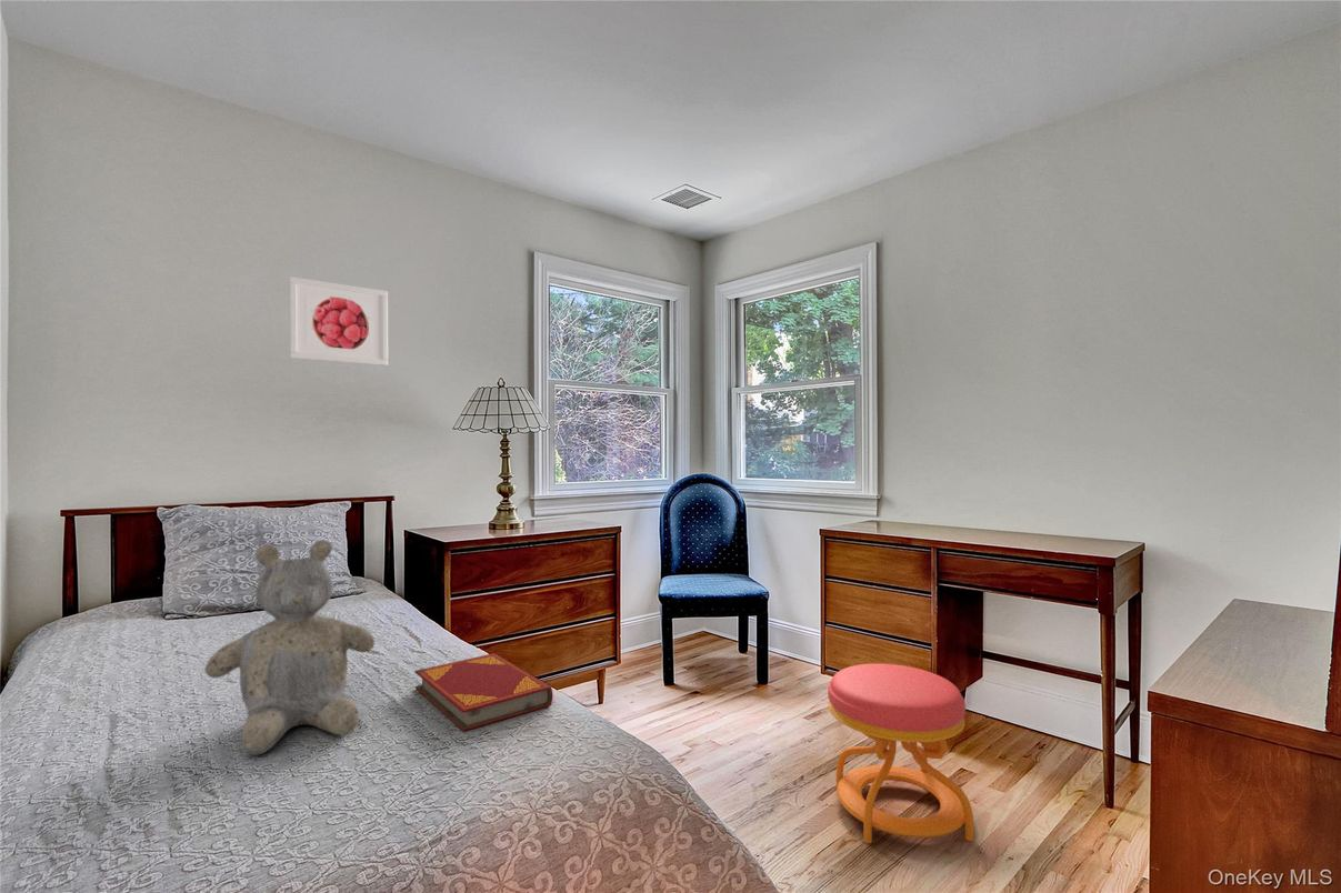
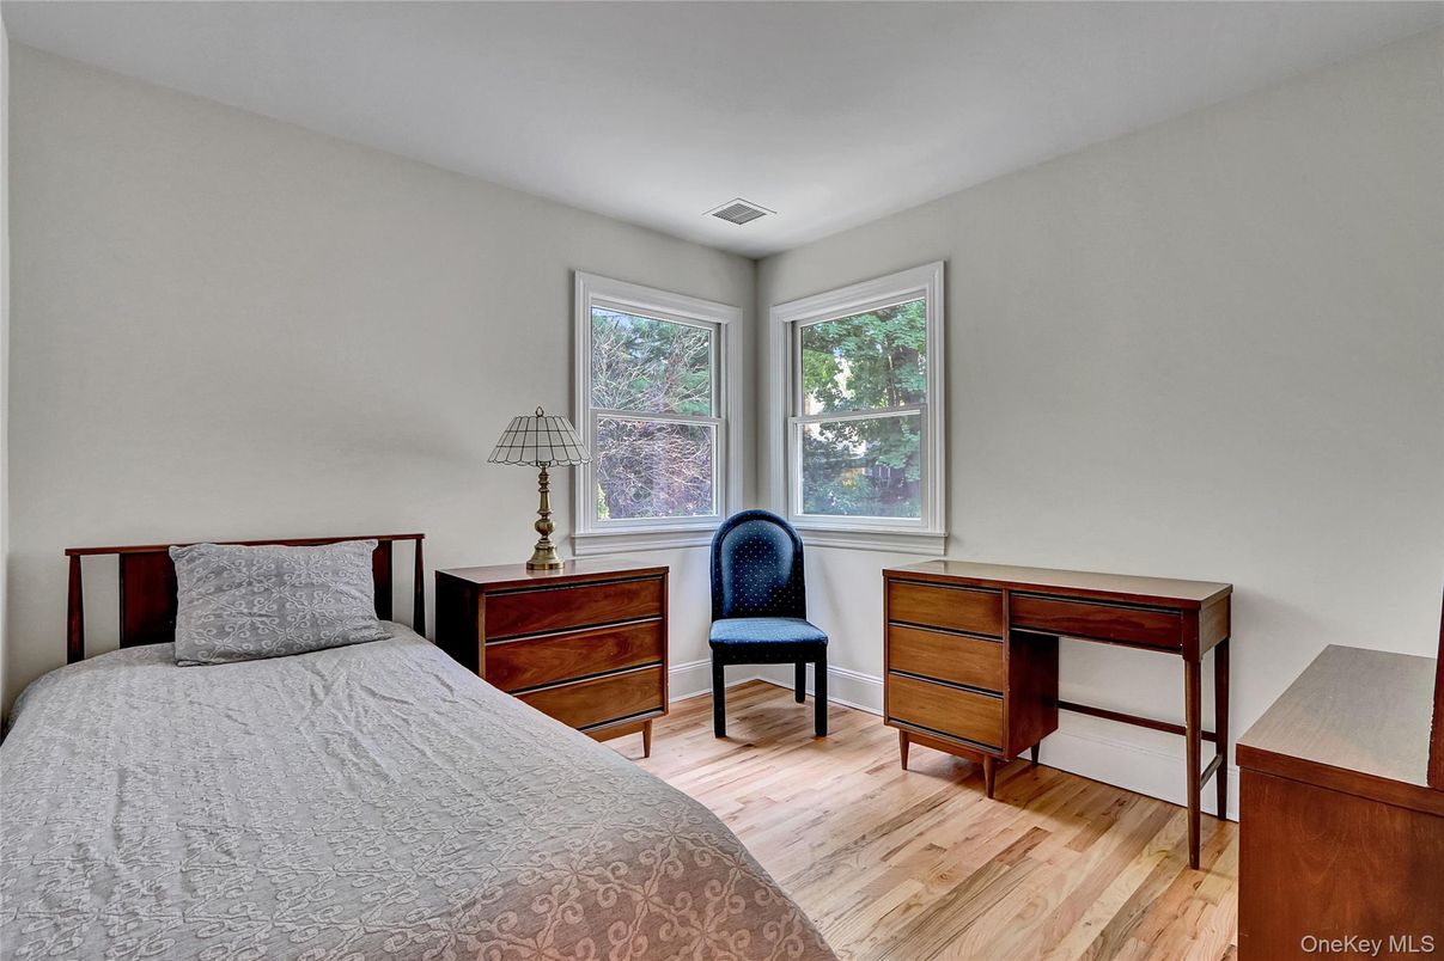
- hardback book (481, 686)
- stool (895, 746)
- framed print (340, 323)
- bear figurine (298, 636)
